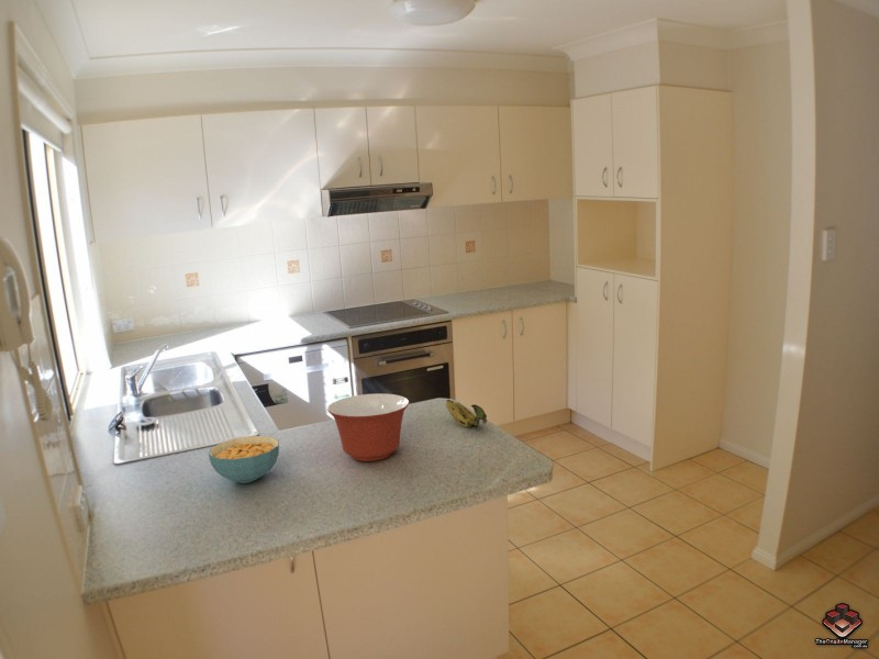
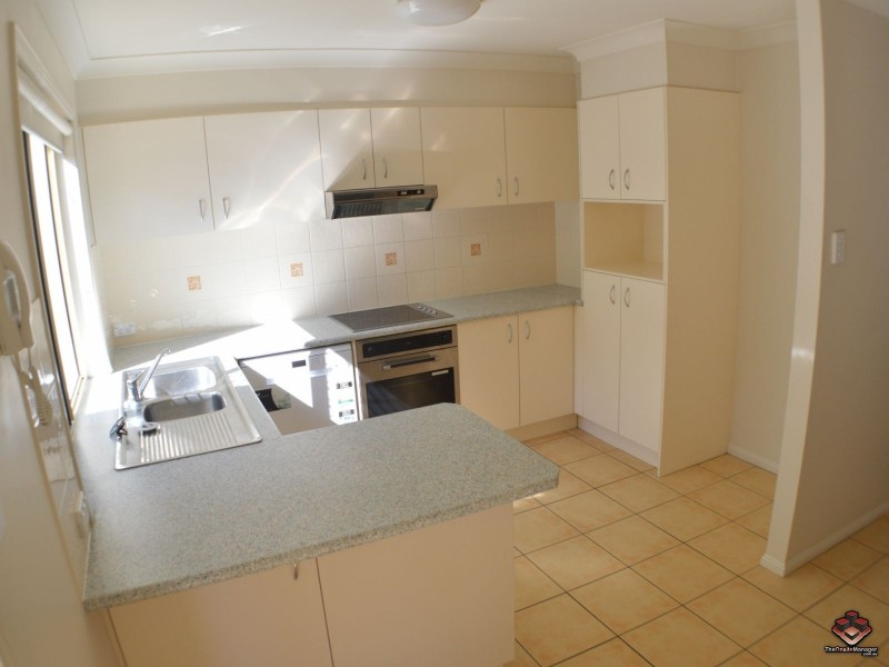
- banana (467, 413)
- mixing bowl (369, 428)
- cereal bowl (245, 462)
